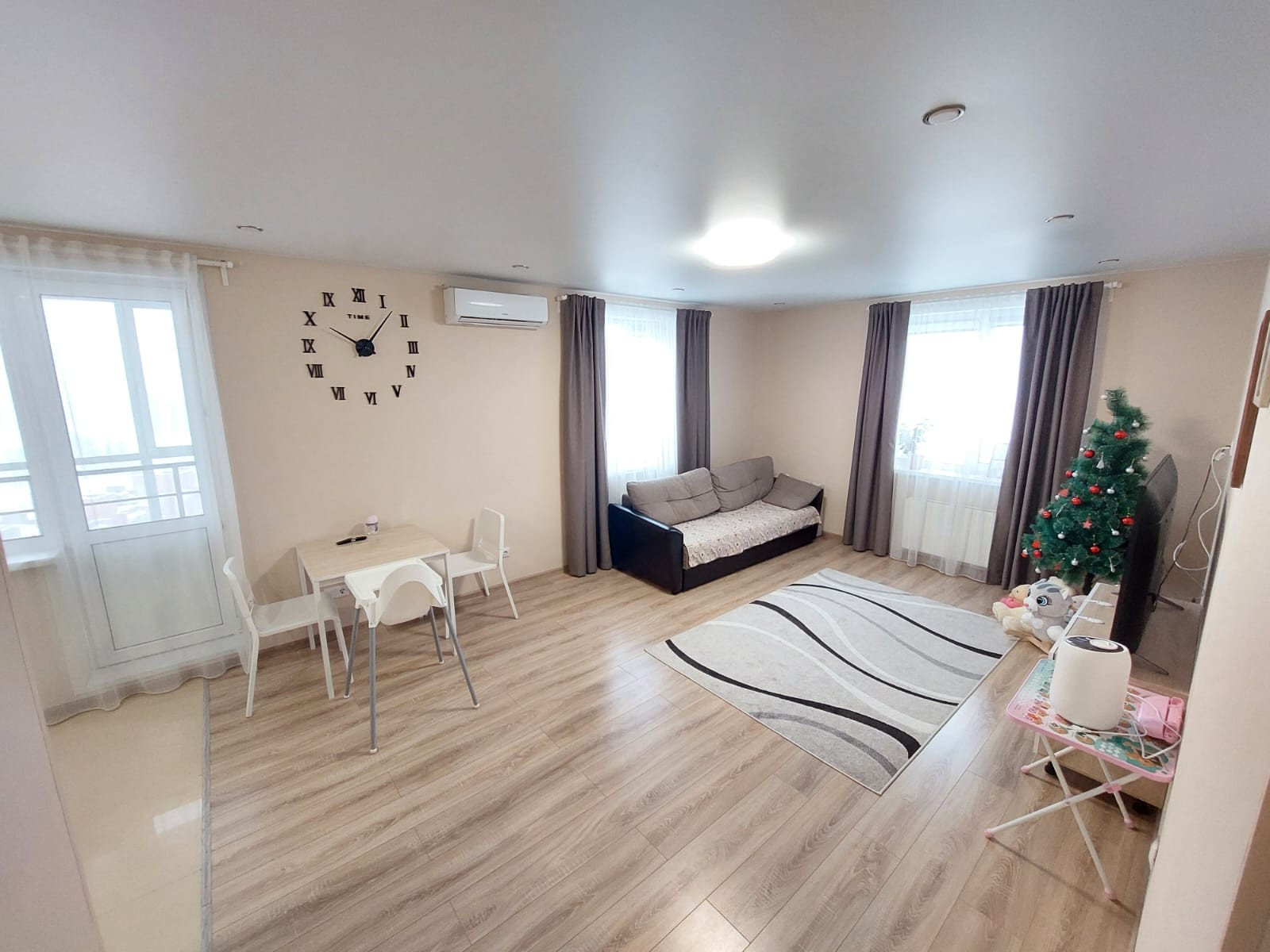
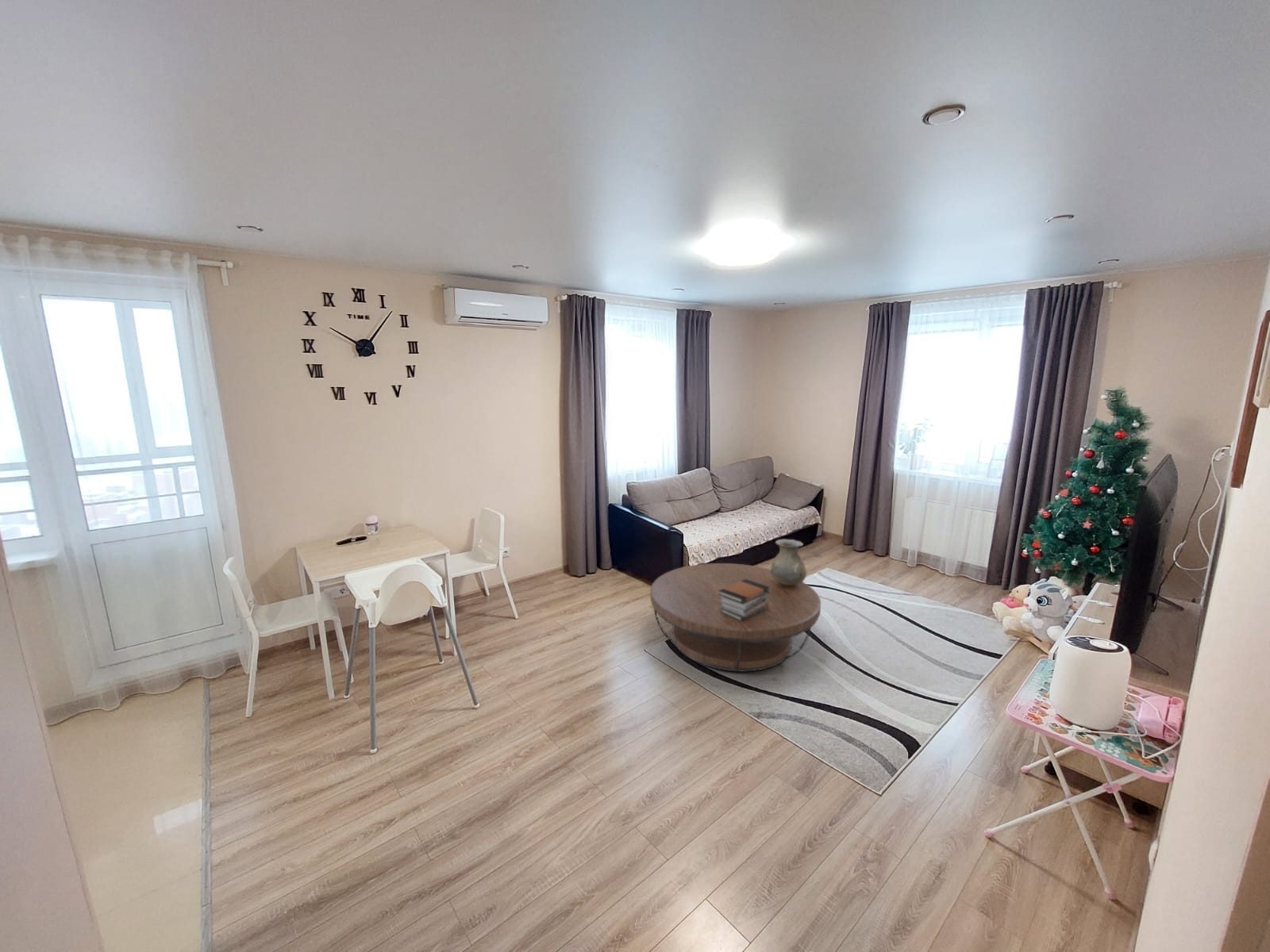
+ coffee table (731, 616)
+ vase (789, 562)
+ book stack (744, 599)
